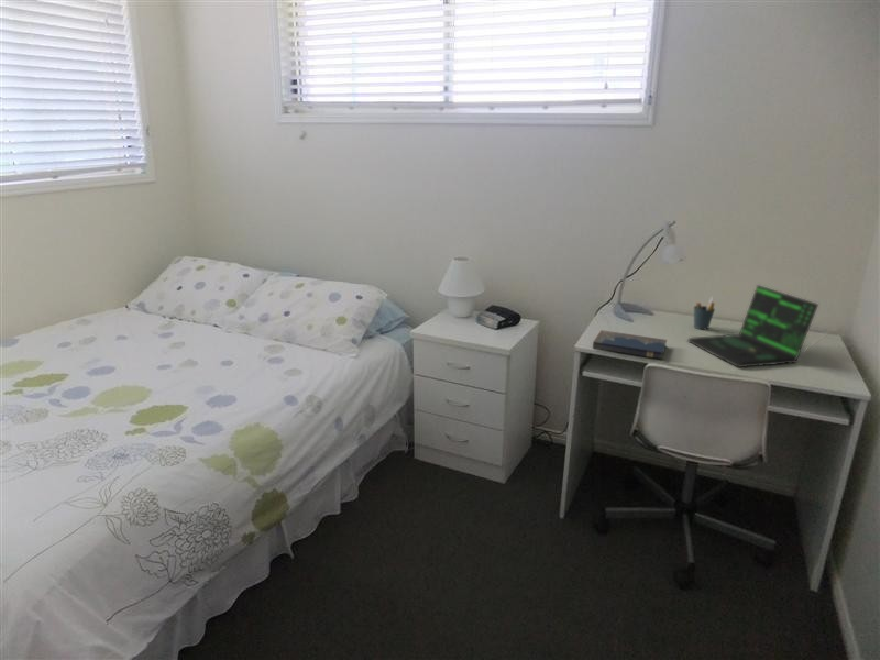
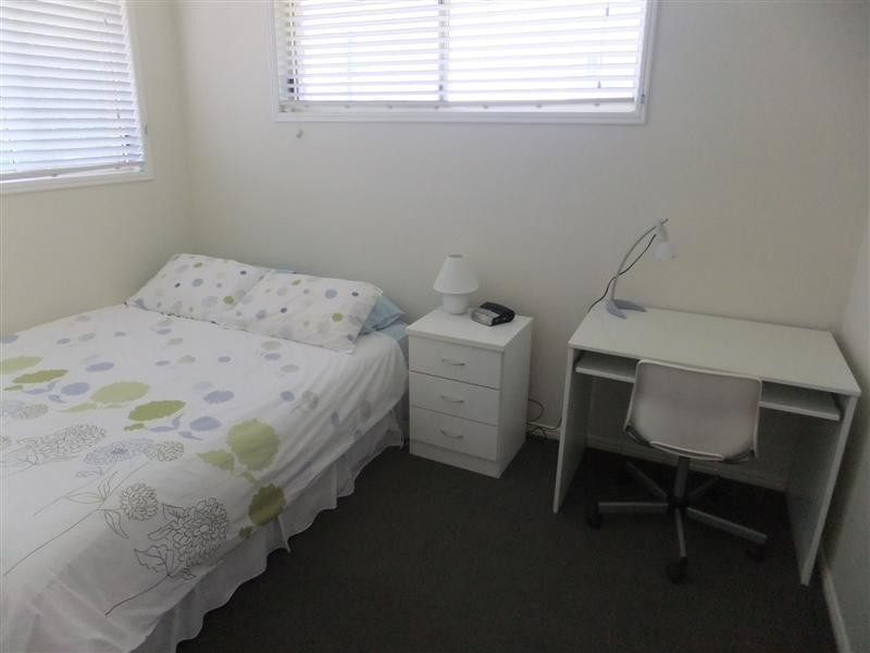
- pen holder (703, 312)
- laptop (756, 326)
- hardcover book (629, 343)
